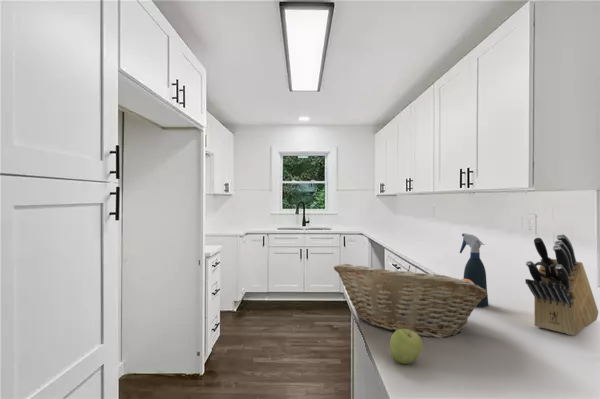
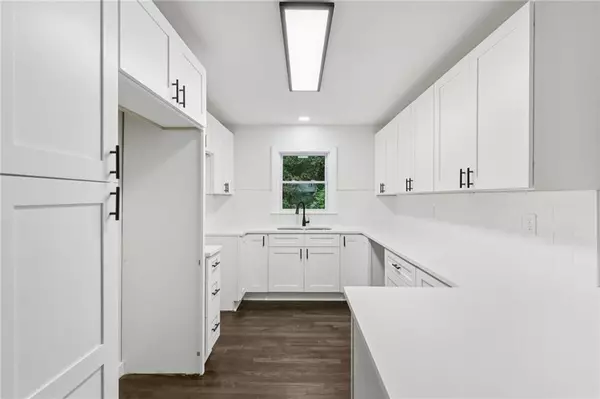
- spray bottle (472, 269)
- fruit basket (404, 291)
- knife block (562, 278)
- apple (405, 345)
